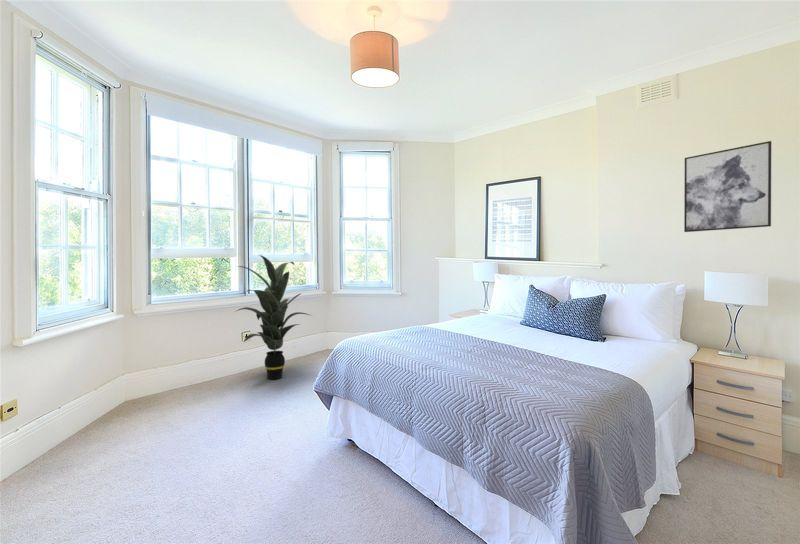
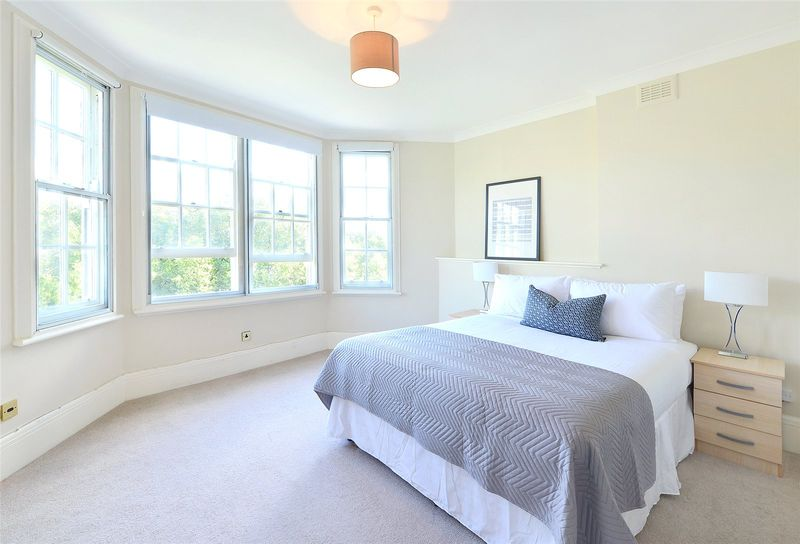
- indoor plant (269, 316)
- wall art (724, 189)
